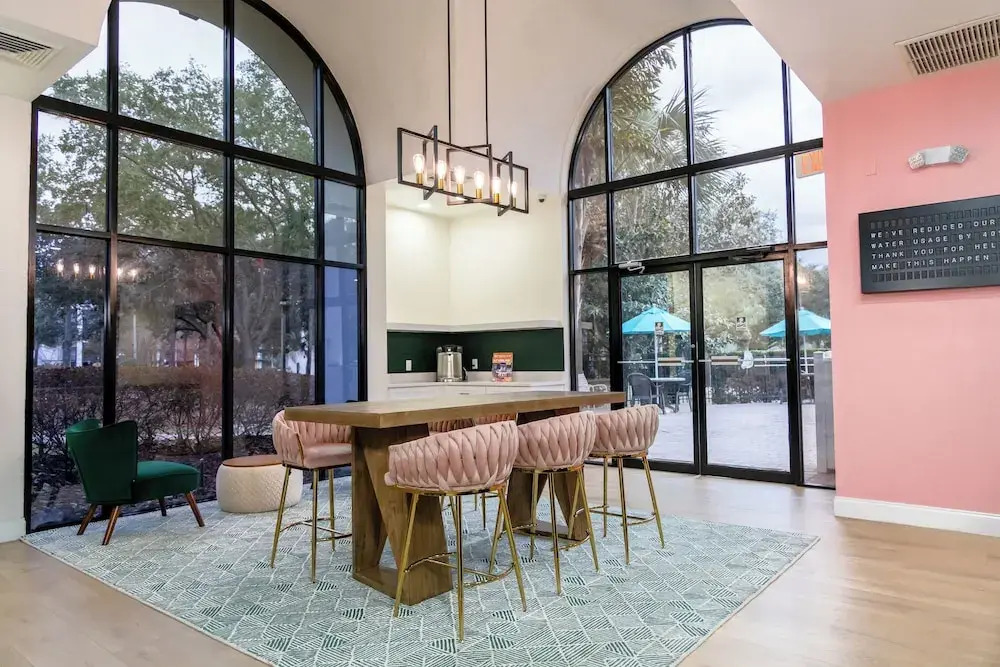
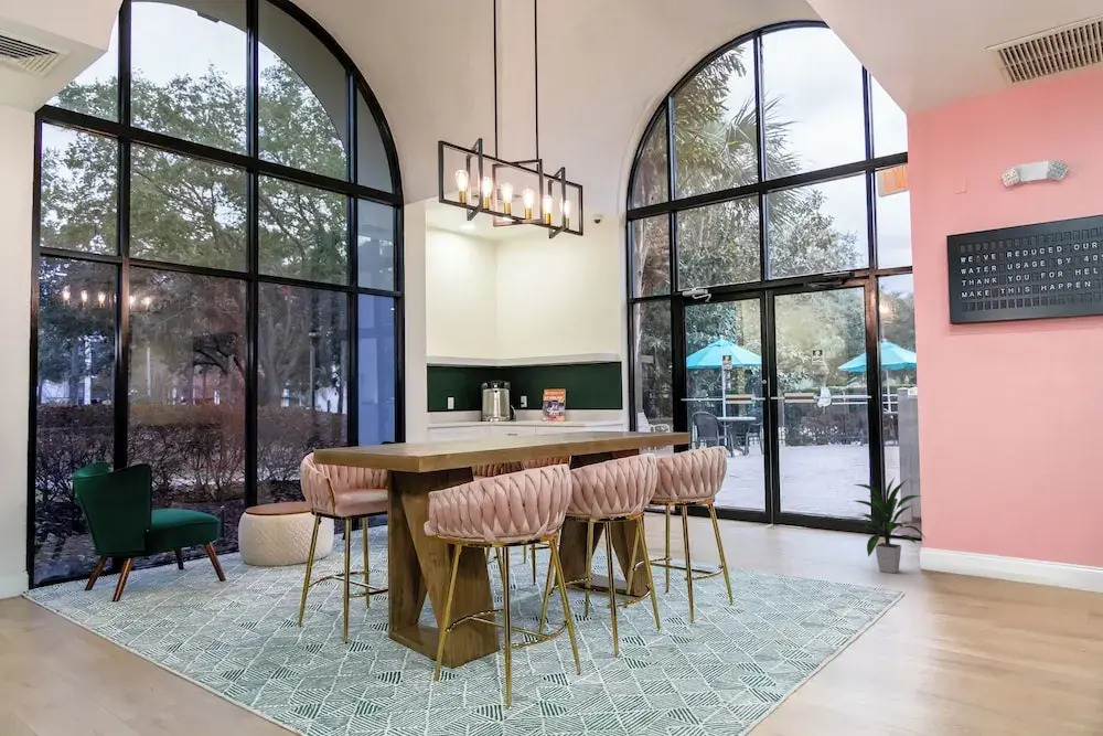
+ indoor plant (885, 523)
